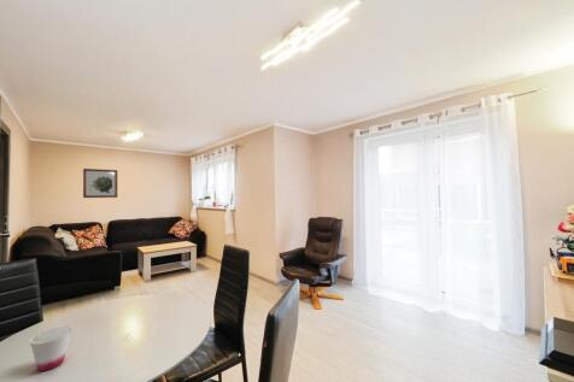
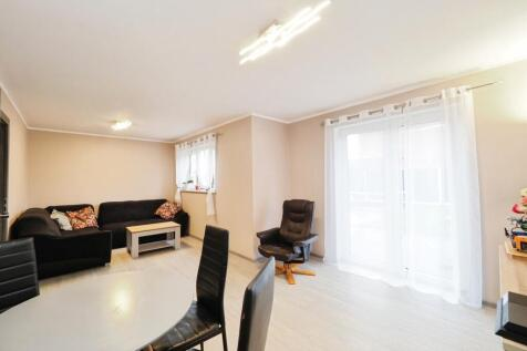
- wall art (100, 183)
- cup (51, 349)
